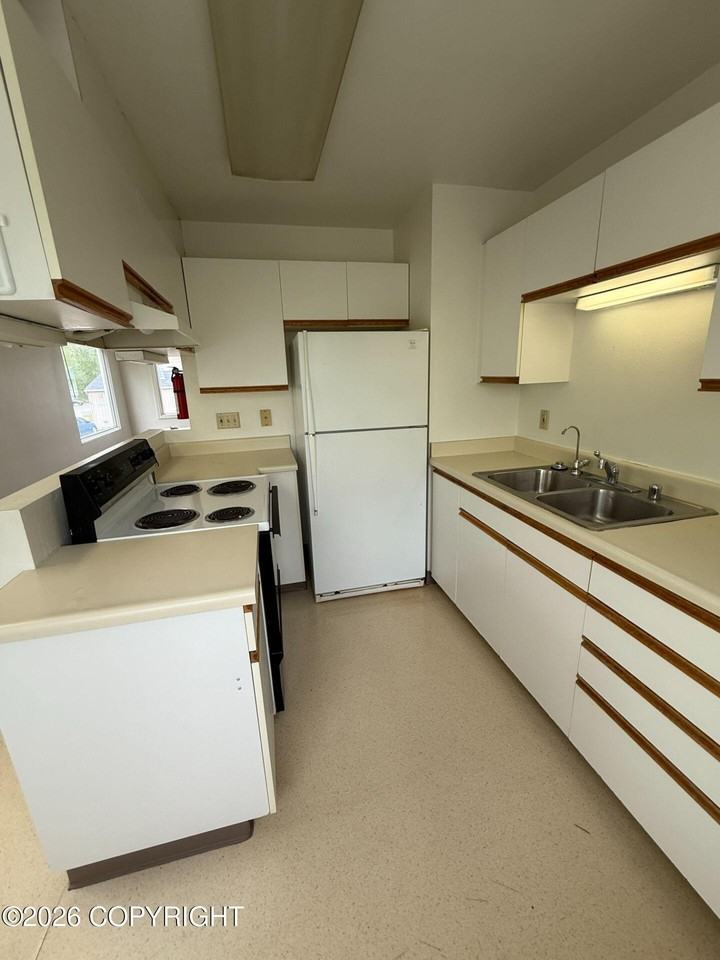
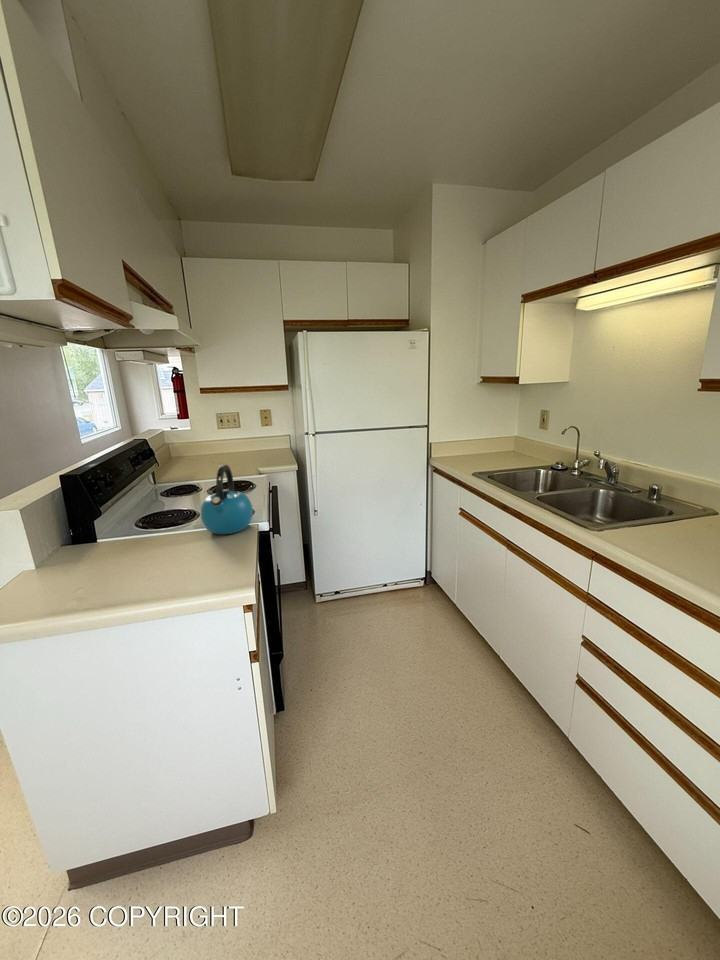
+ kettle (224, 499)
